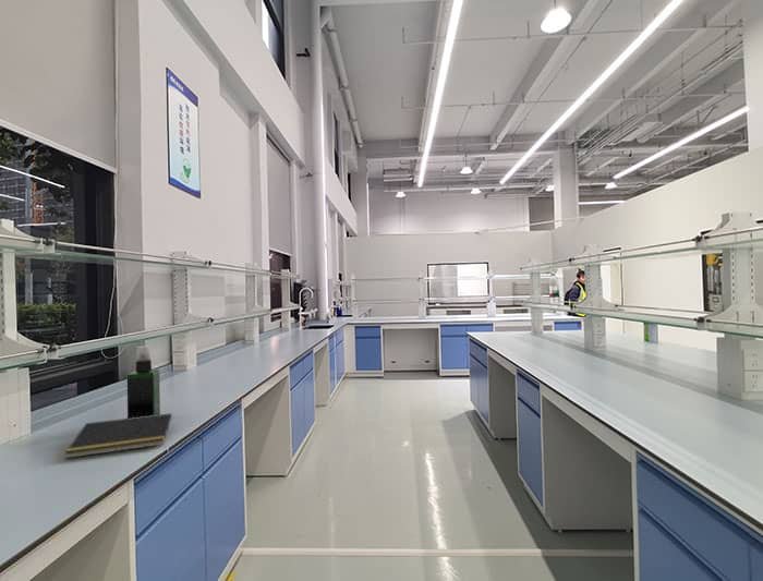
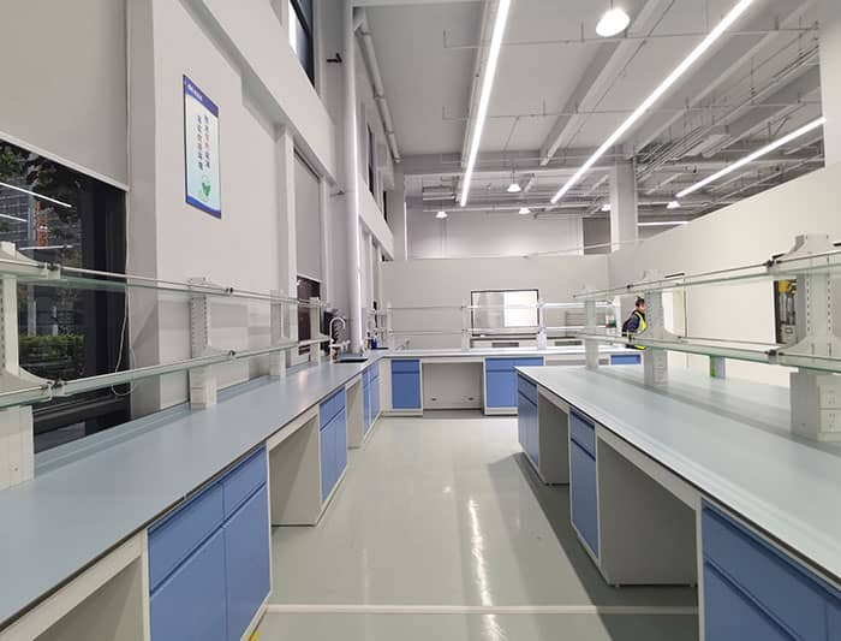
- notepad (123, 433)
- spray bottle (144, 382)
